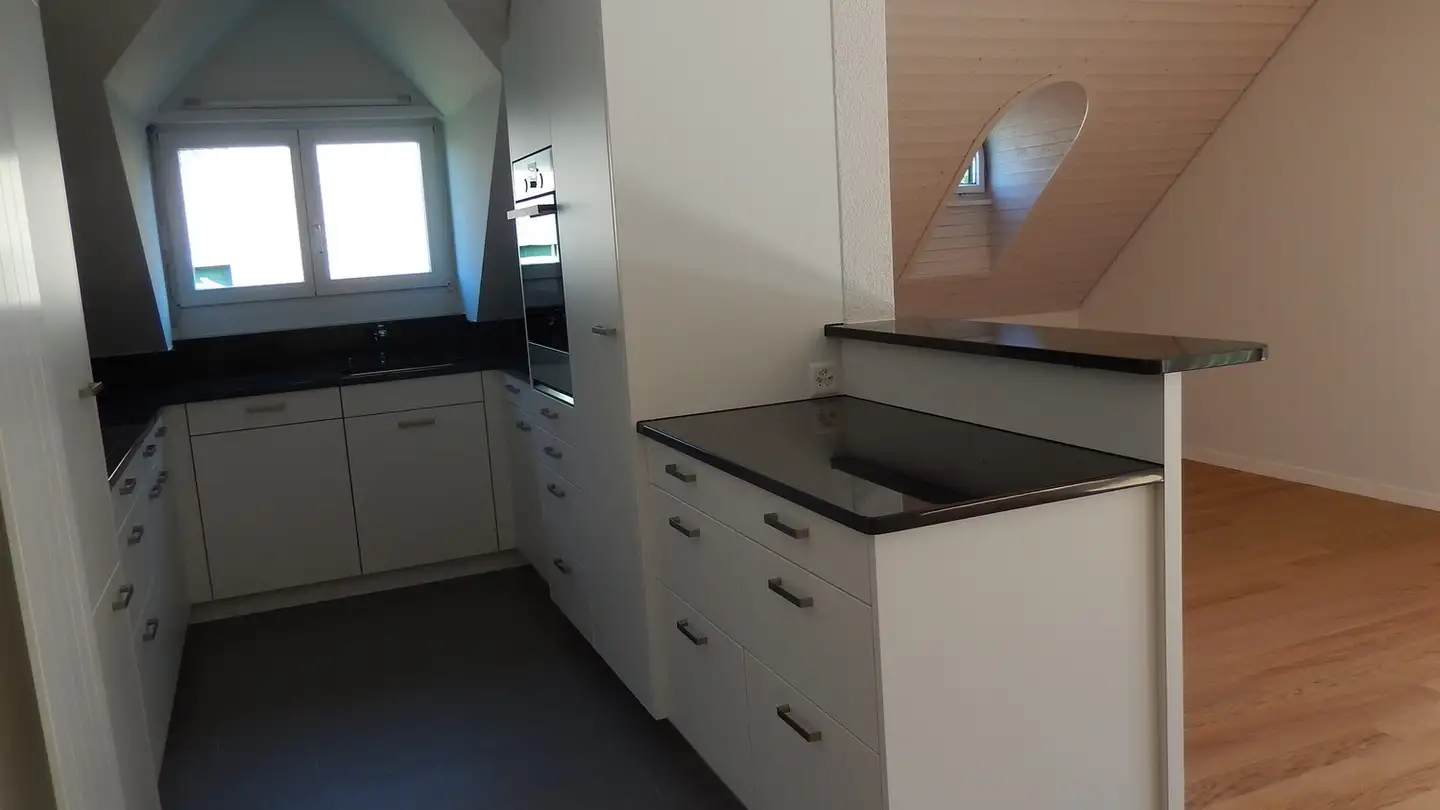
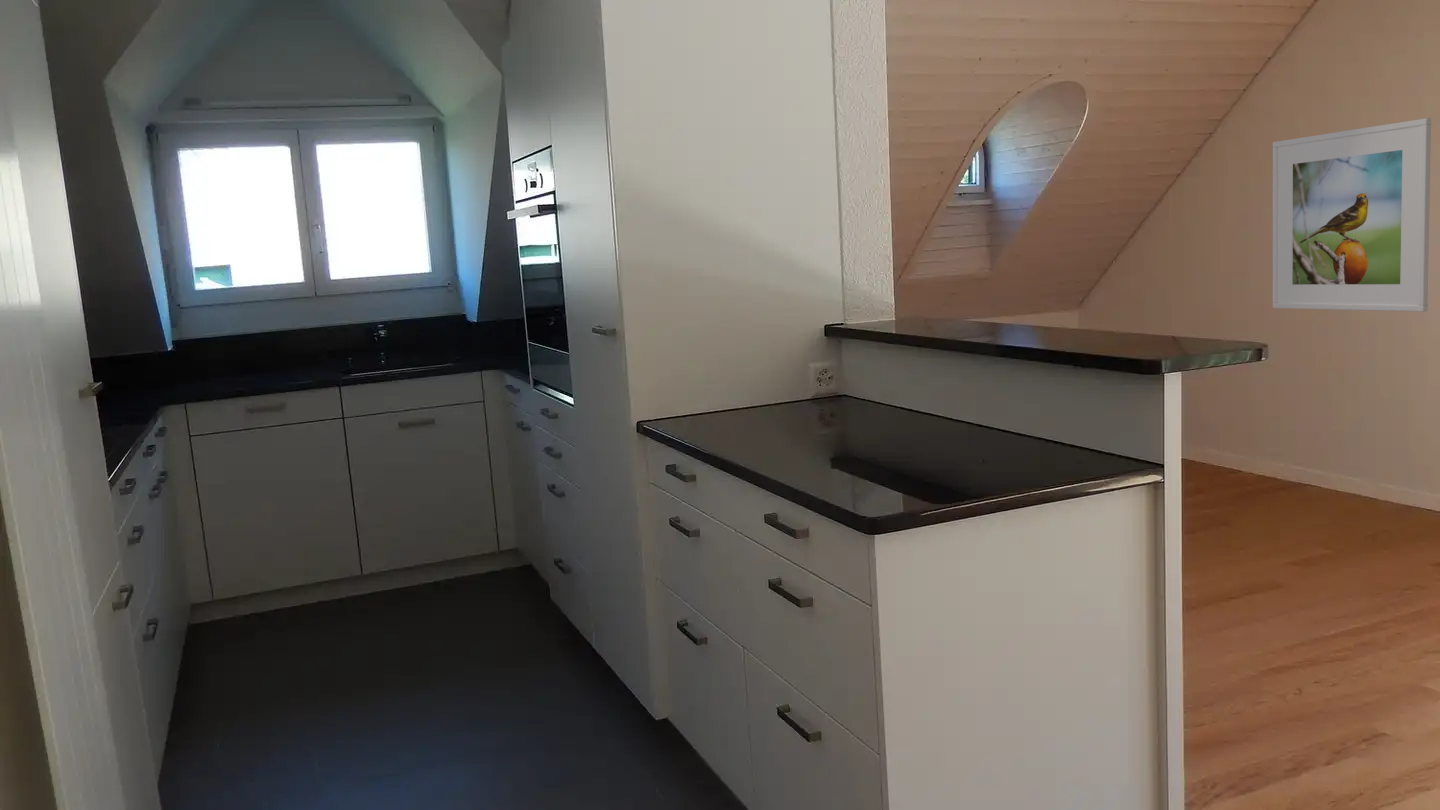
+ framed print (1345, 221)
